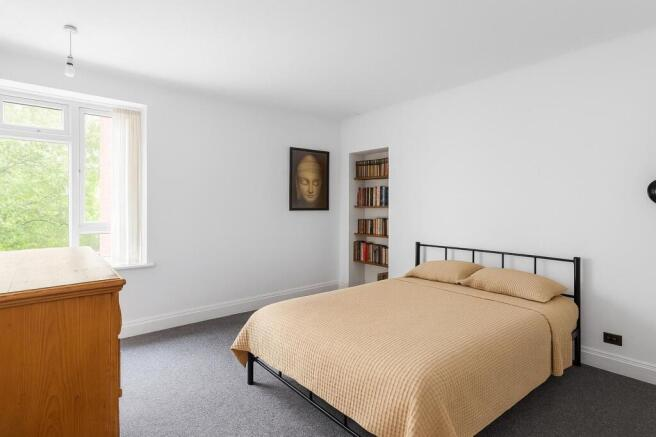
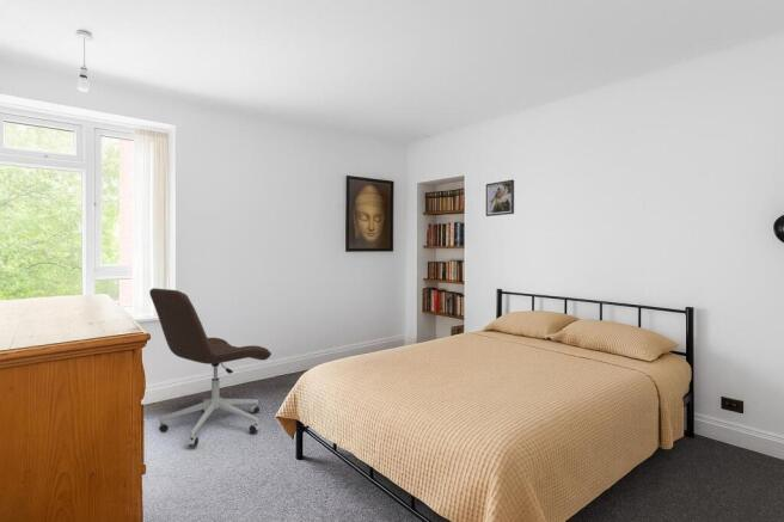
+ office chair (214, 356)
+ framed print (500, 198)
